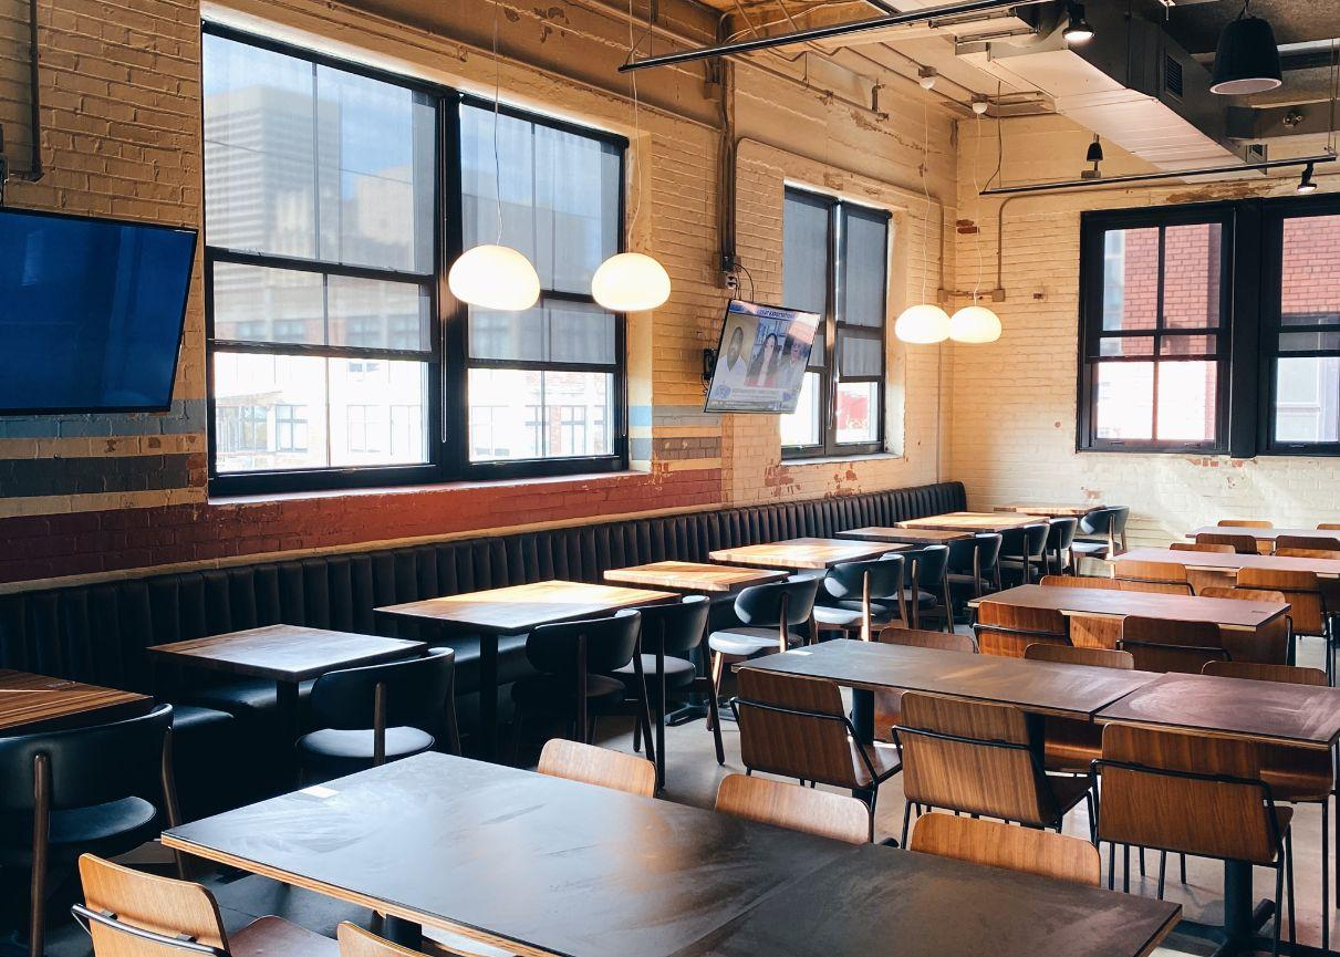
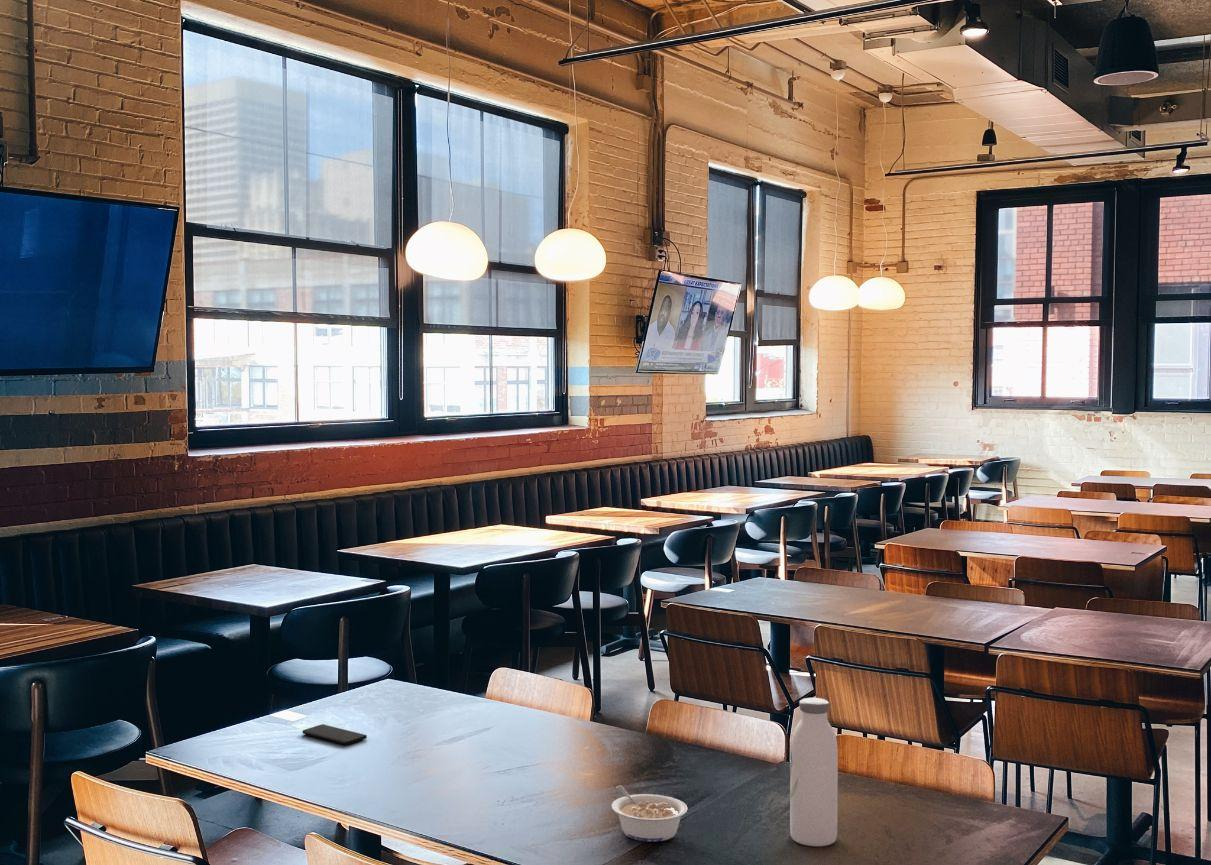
+ legume (646, 816)
+ smartphone (334, 734)
+ water bottle (813, 769)
